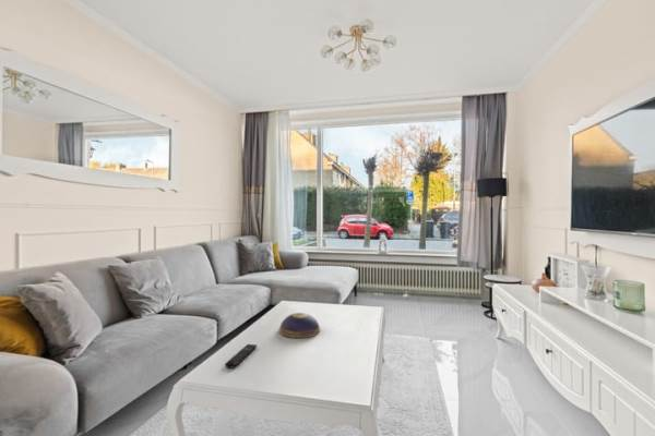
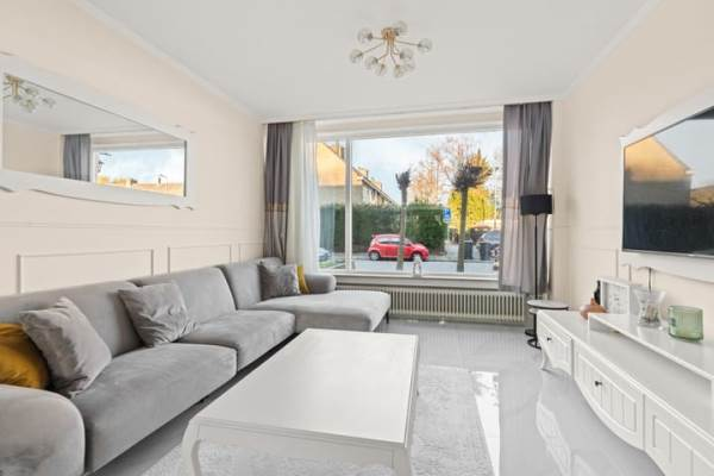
- remote control (241, 355)
- decorative bowl (299, 322)
